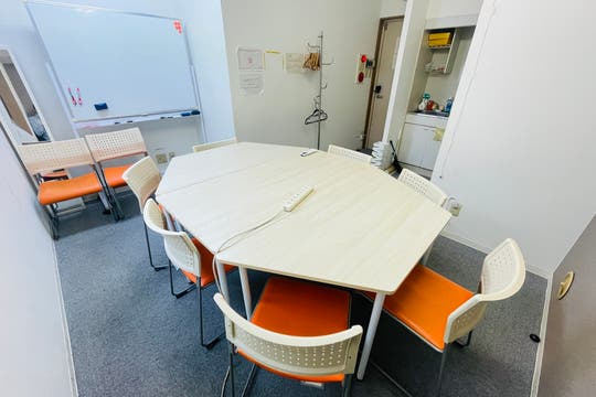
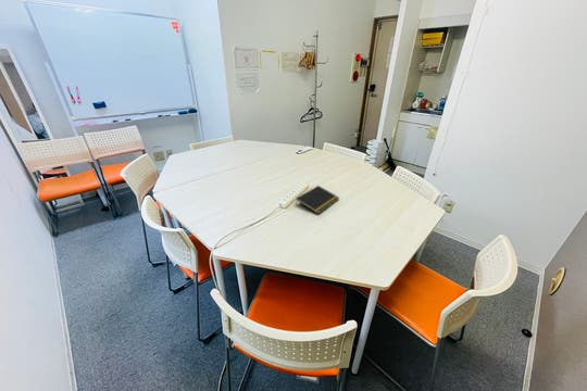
+ notepad (317, 198)
